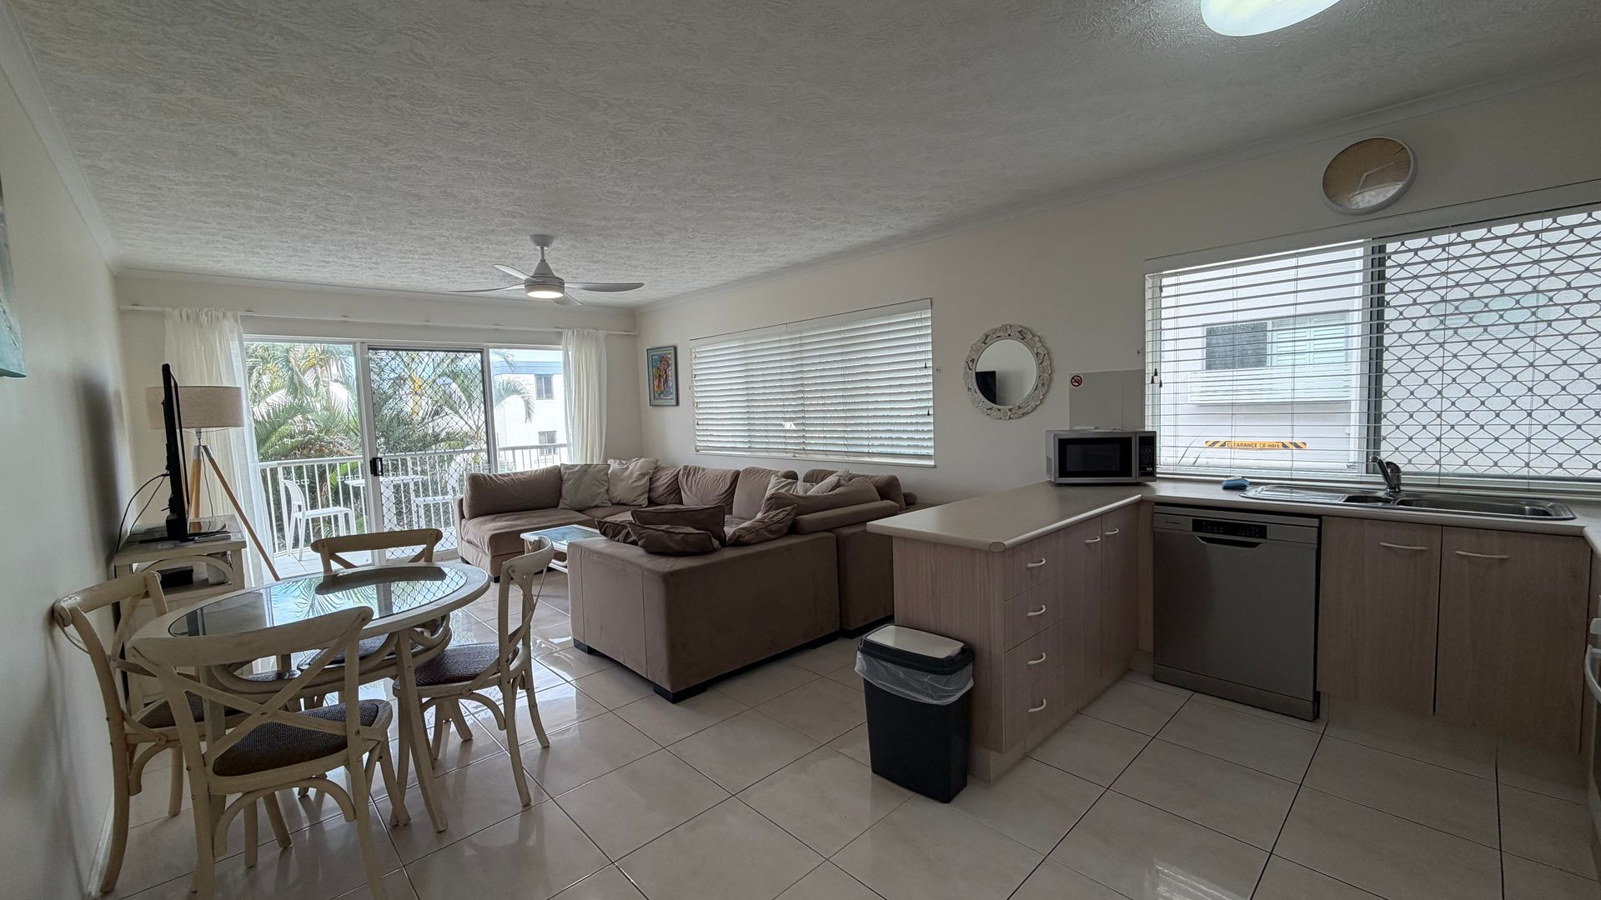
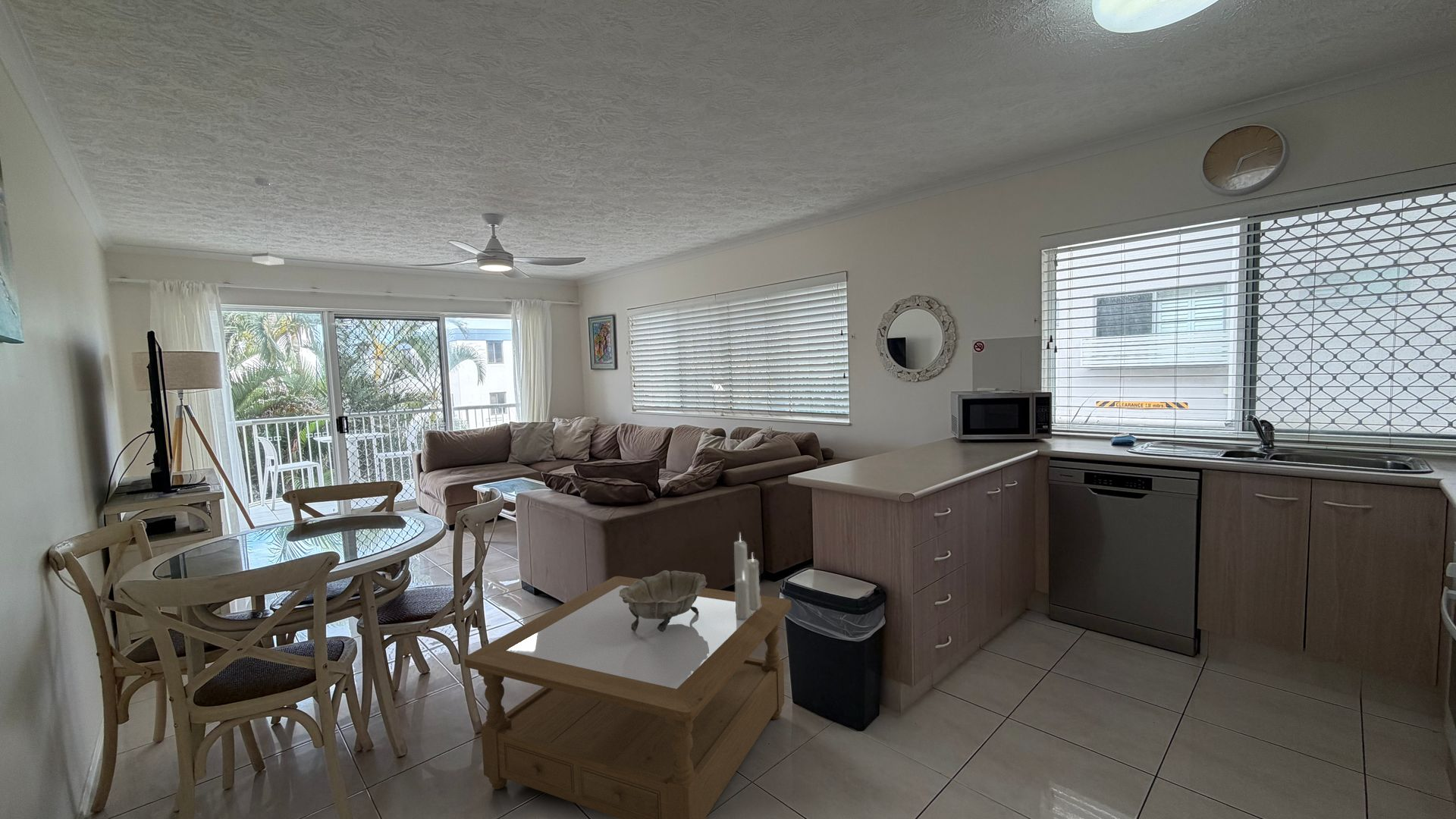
+ pendant lamp (265, 224)
+ coffee table (645, 687)
+ decorative bowl (664, 601)
+ candle (744, 570)
